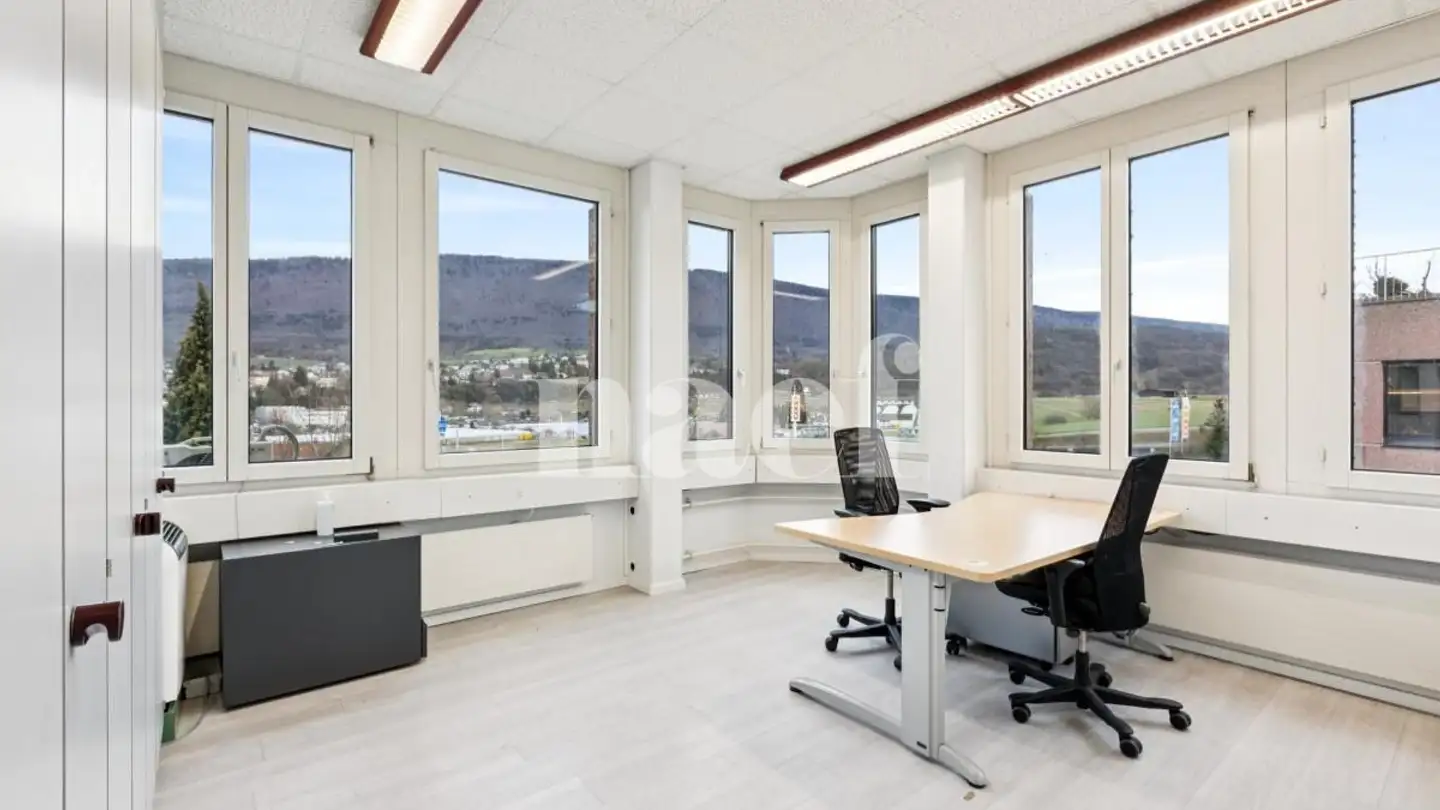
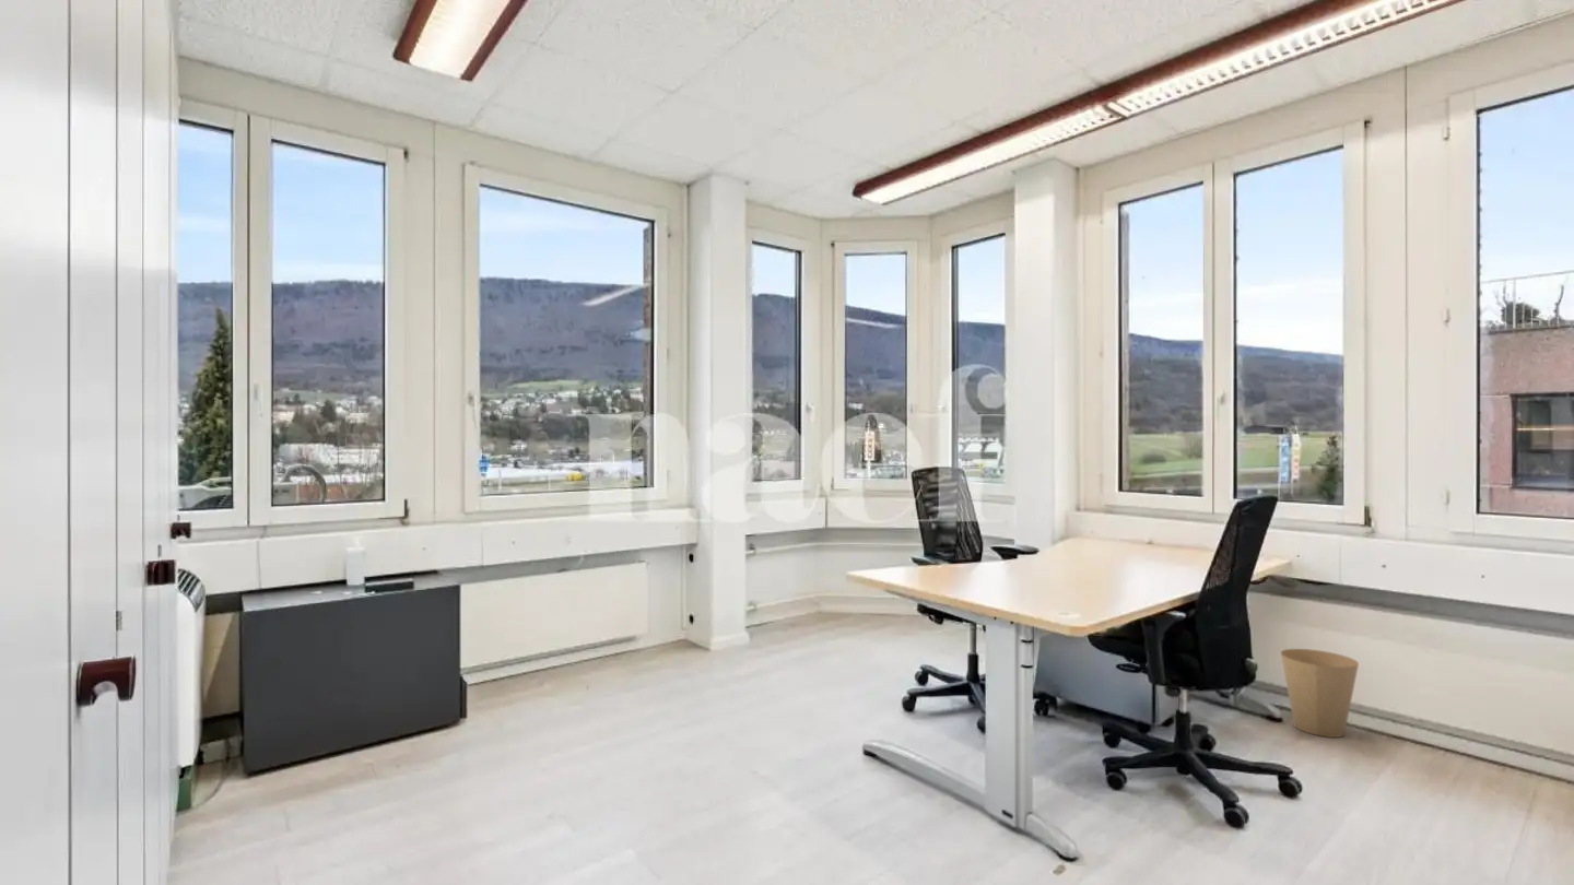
+ trash can (1318, 693)
